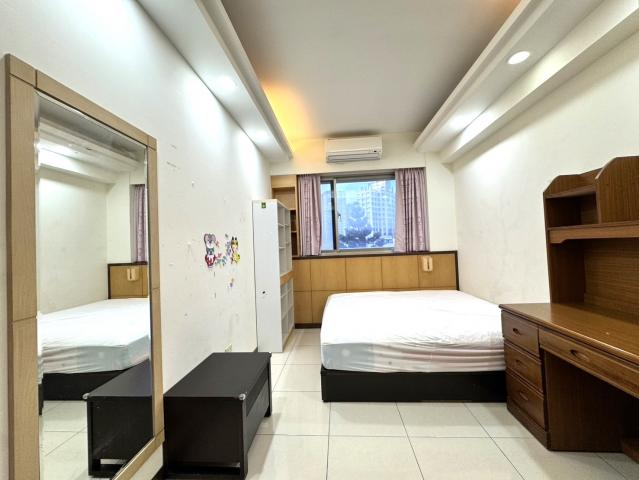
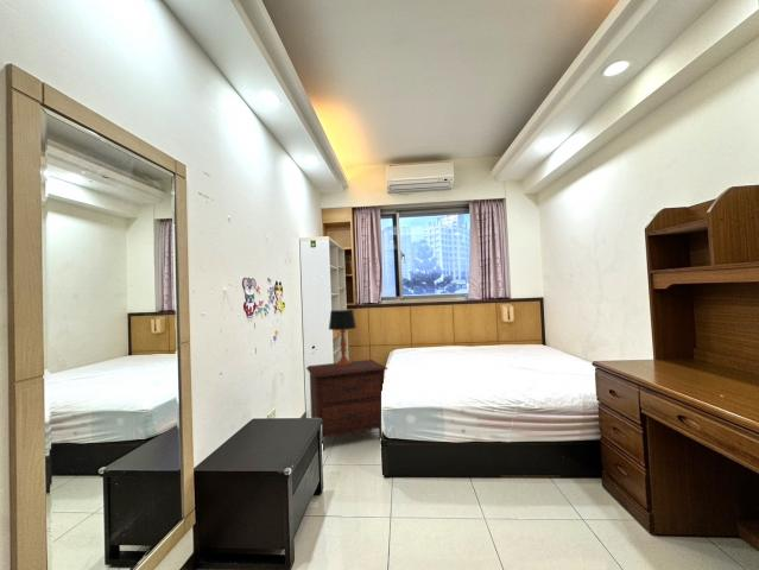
+ nightstand (347, 401)
+ table lamp (342, 336)
